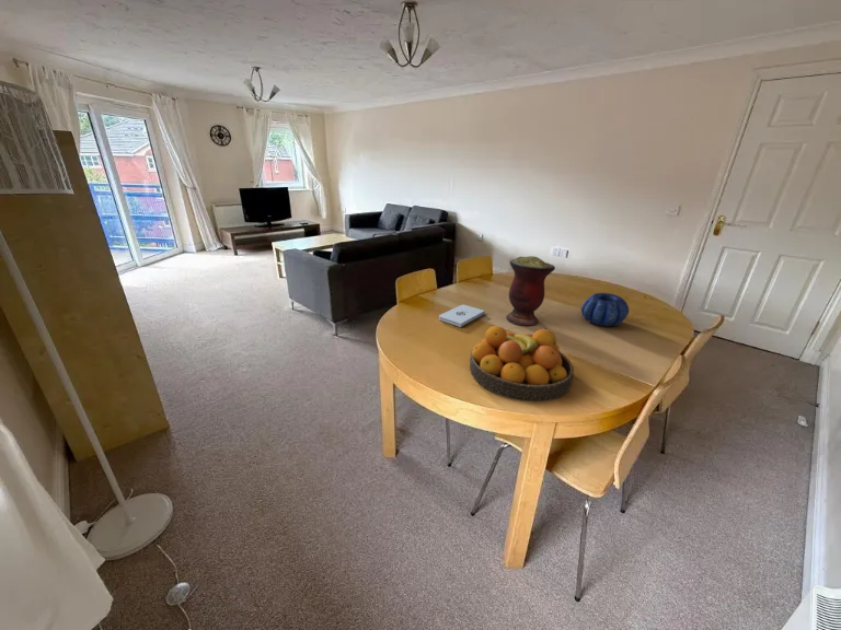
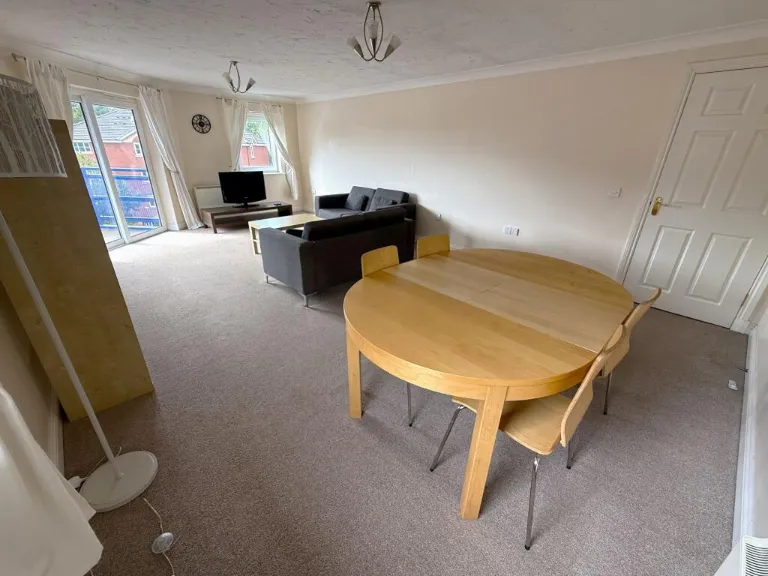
- notepad (461, 314)
- fruit bowl (521, 352)
- decorative bowl (604, 308)
- vase (528, 288)
